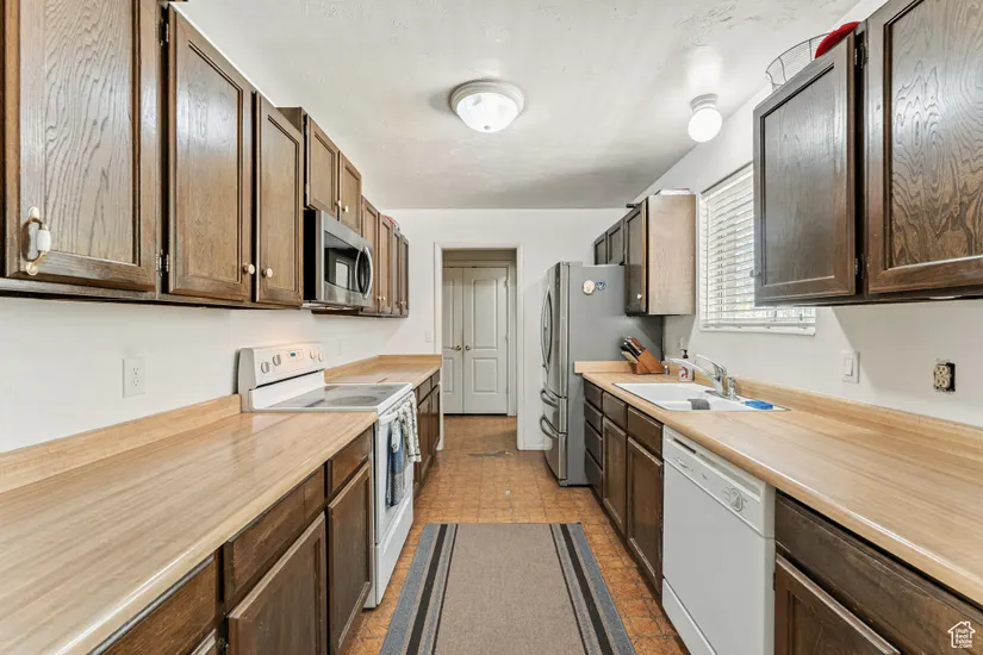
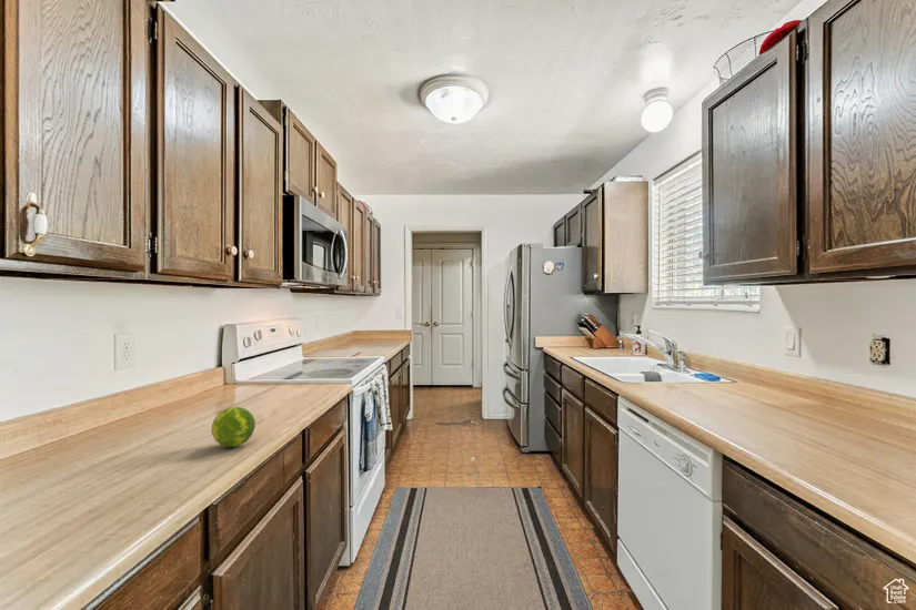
+ fruit (233, 426)
